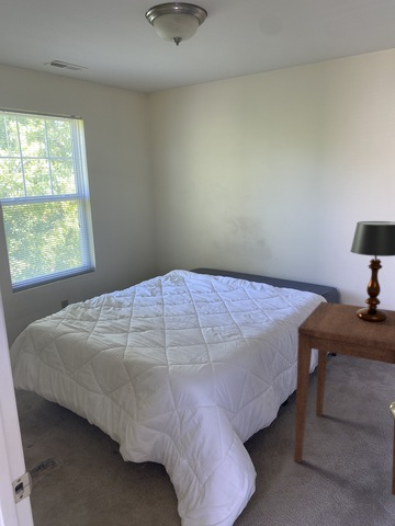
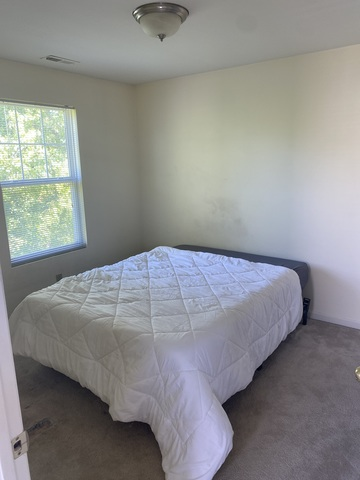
- table lamp (374, 271)
- side table (360, 357)
